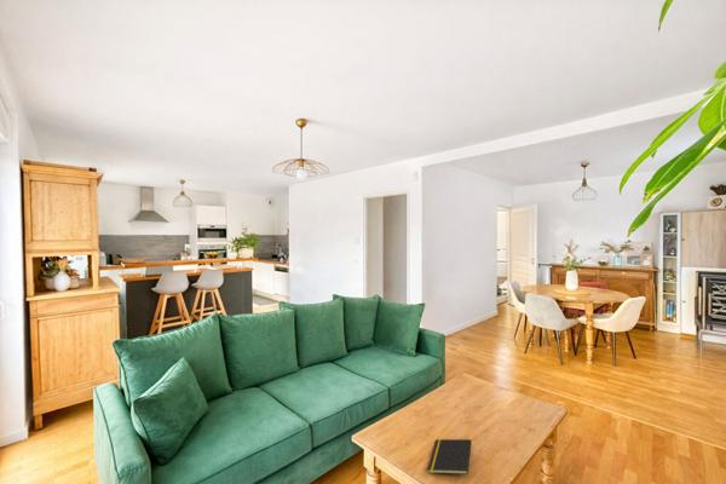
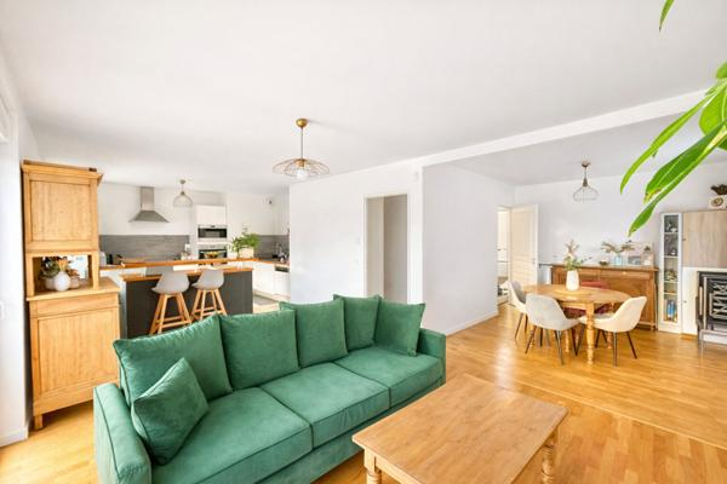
- notepad (450, 455)
